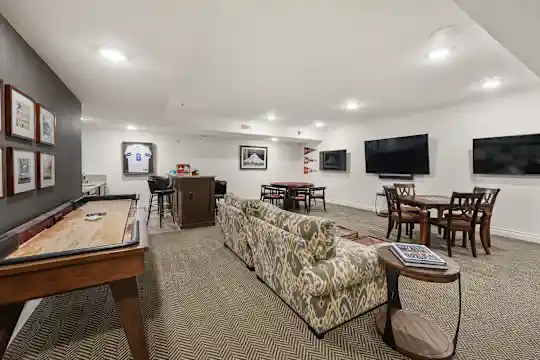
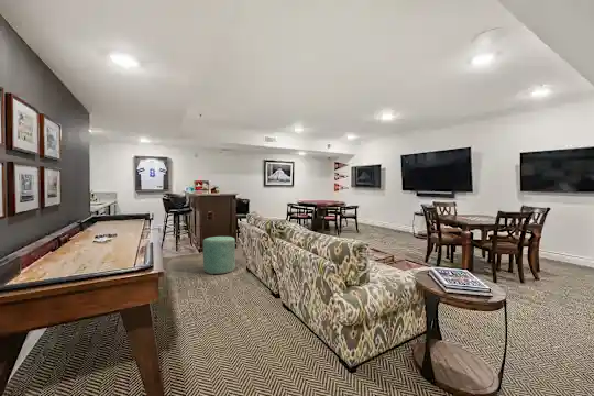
+ ottoman (219, 253)
